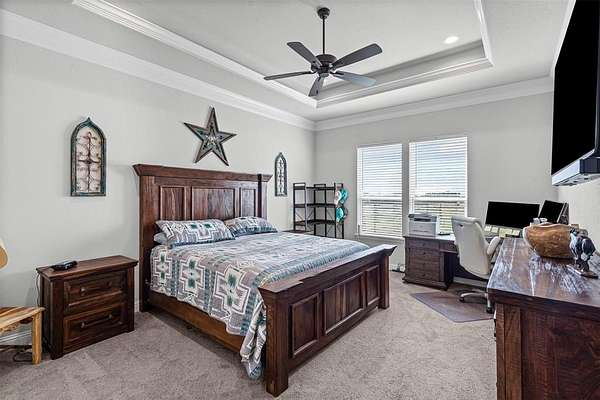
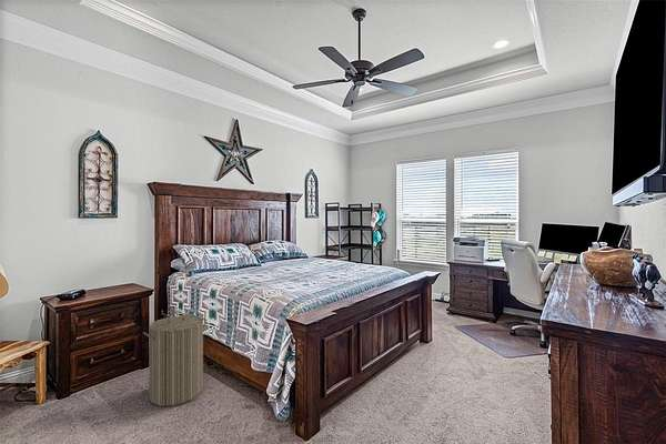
+ laundry hamper (176, 352)
